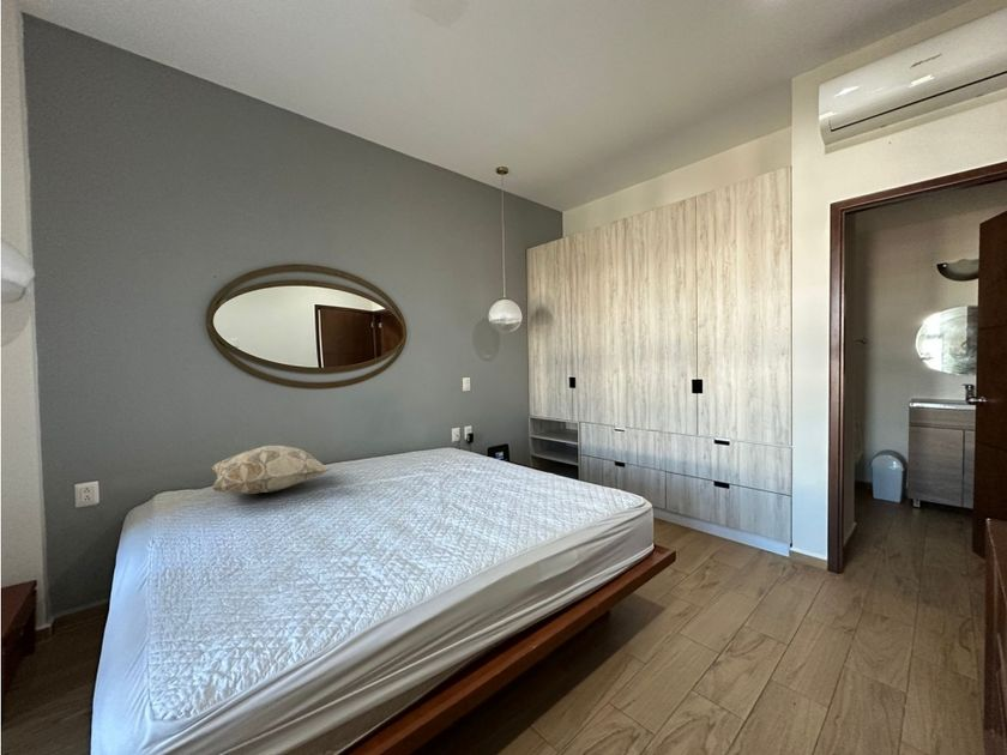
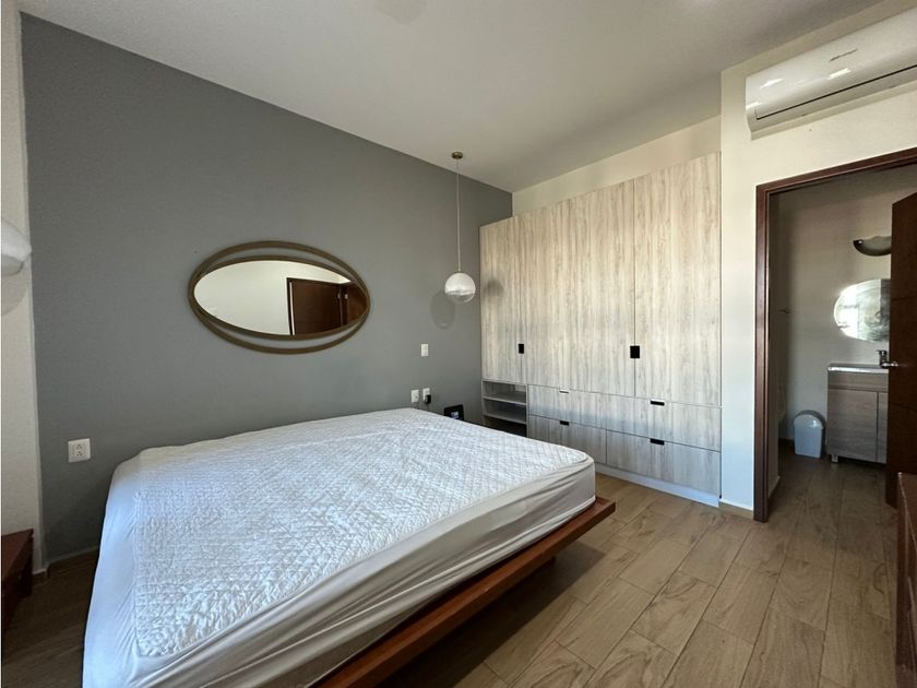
- decorative pillow (269, 467)
